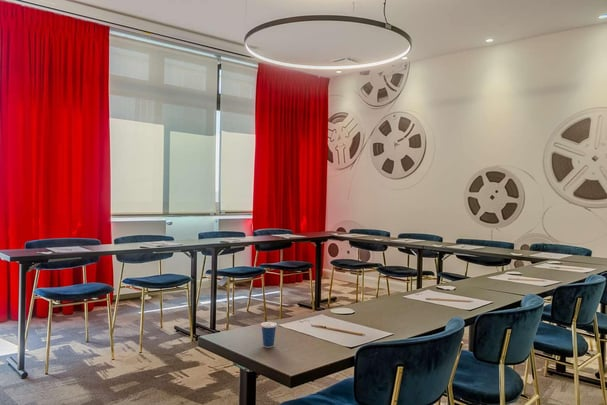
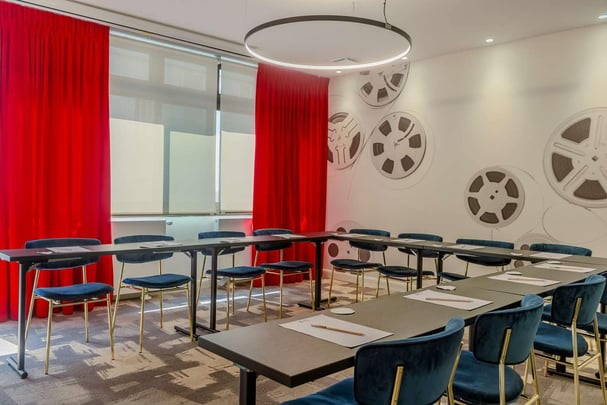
- cup (268, 328)
